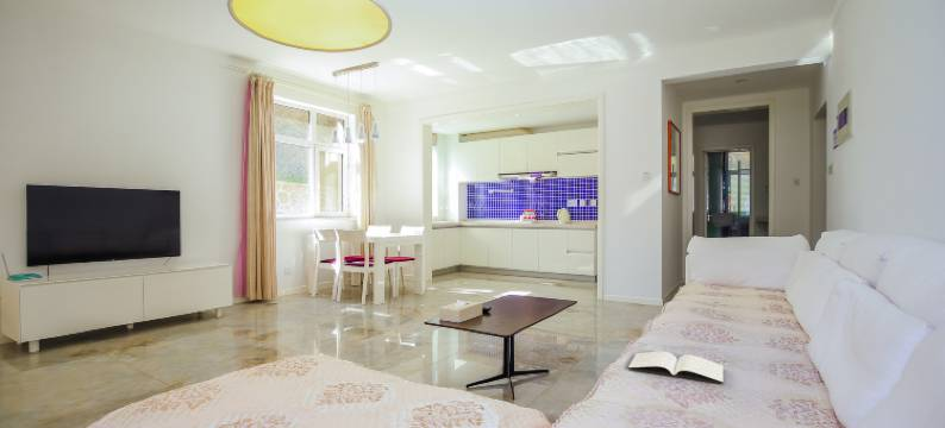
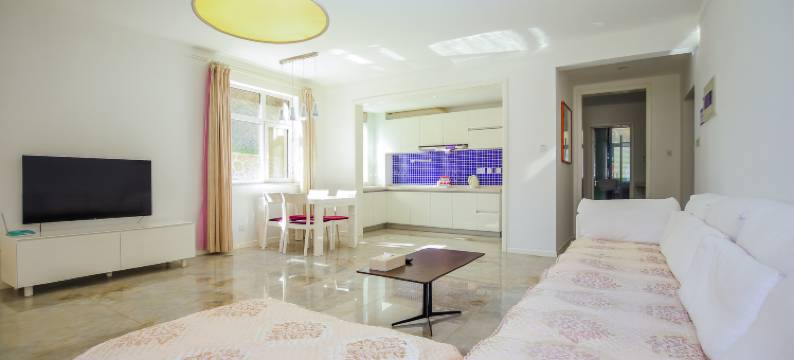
- book (675, 364)
